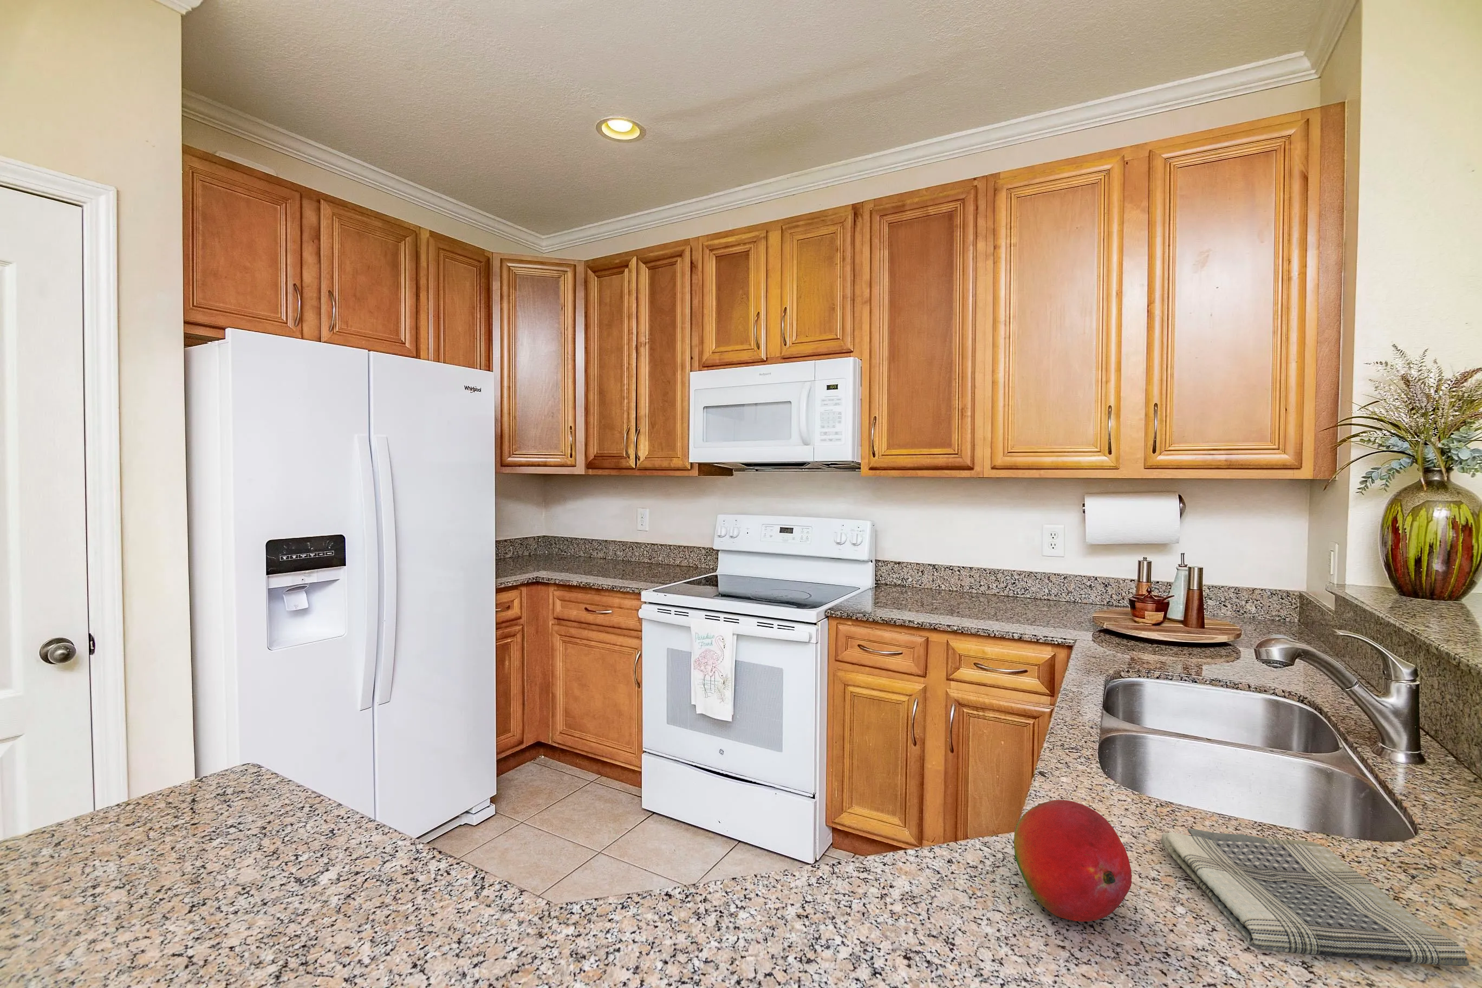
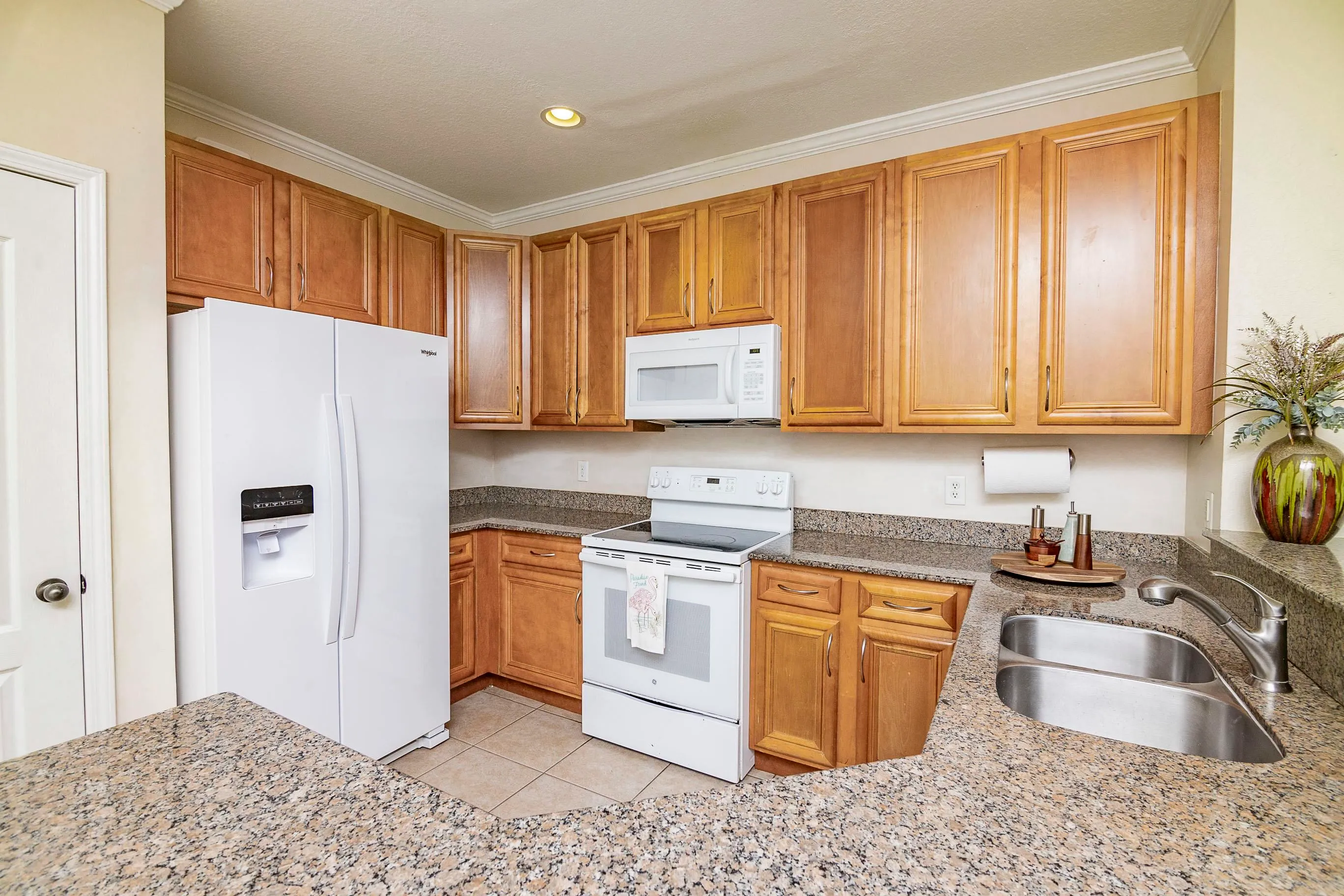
- fruit (1065, 853)
- dish towel (1290, 884)
